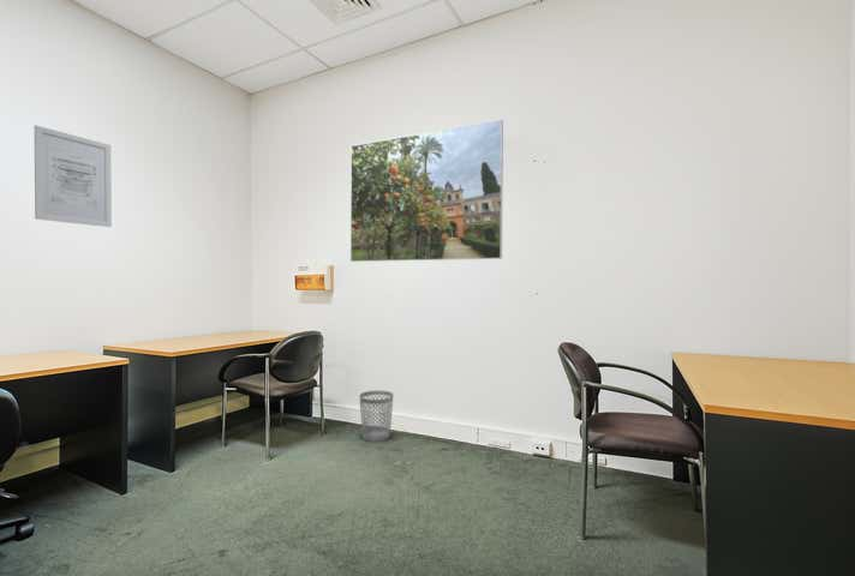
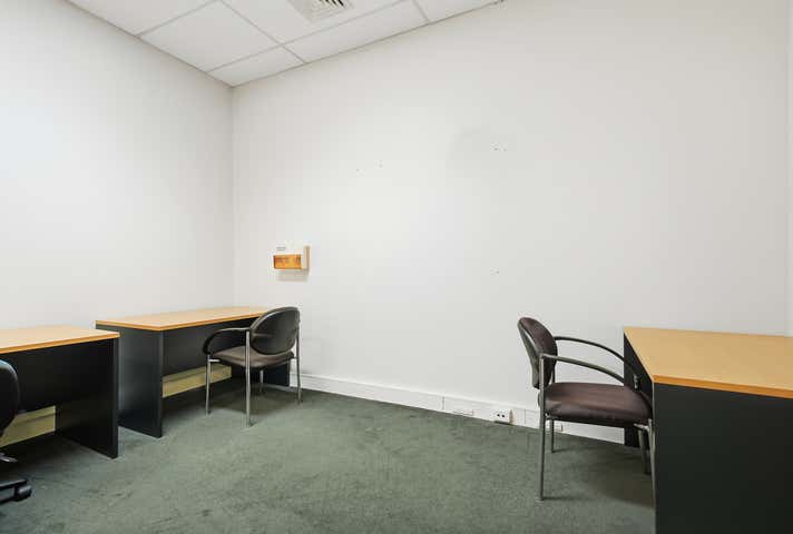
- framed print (419, 197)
- wastebasket (376, 415)
- wall art (74, 179)
